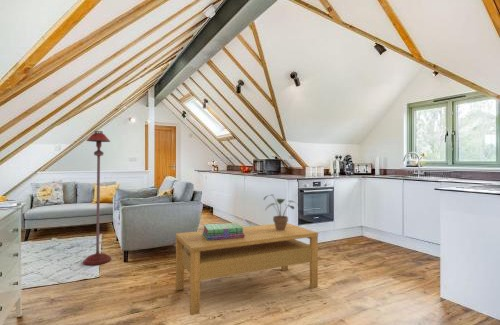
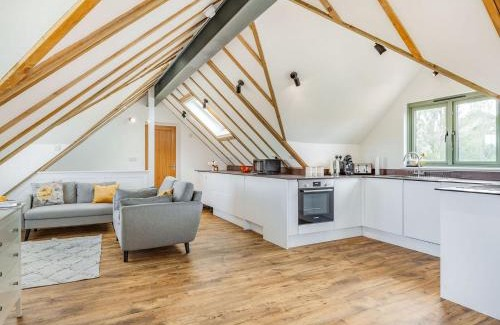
- stack of books (222, 230)
- floor lamp (98, 195)
- coffee table (247, 260)
- potted plant (280, 212)
